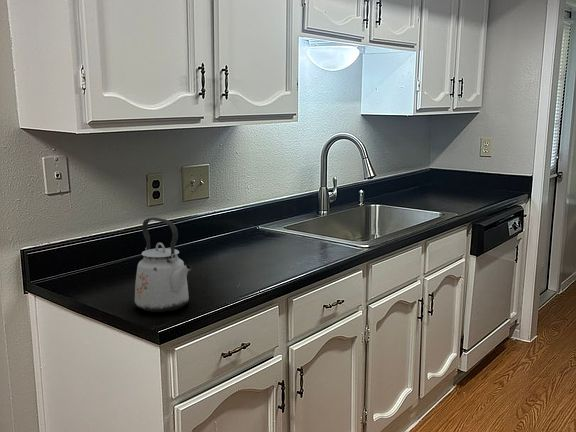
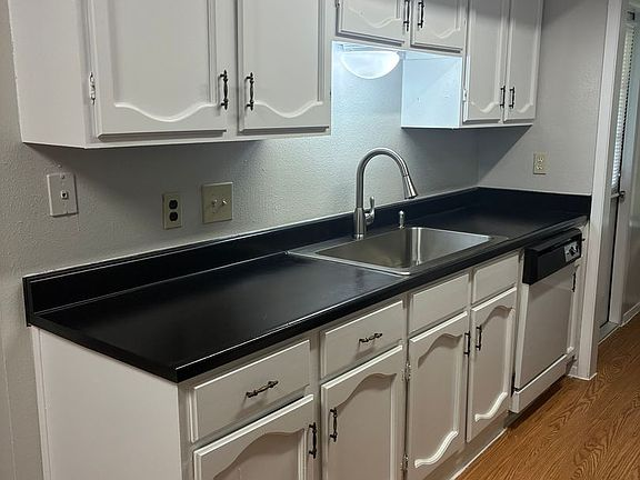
- kettle (167, 265)
